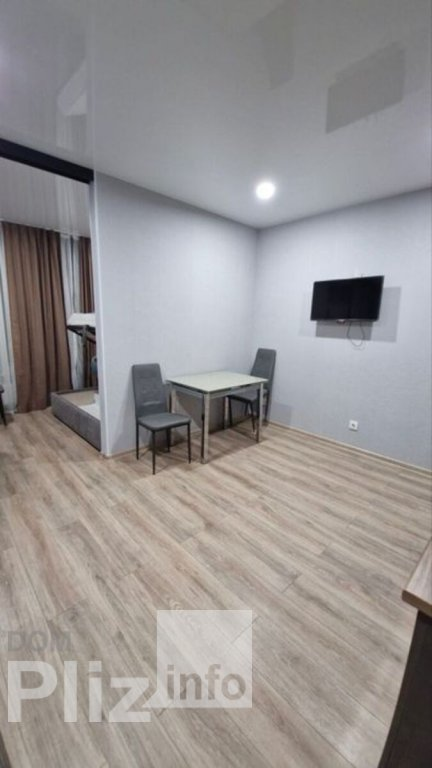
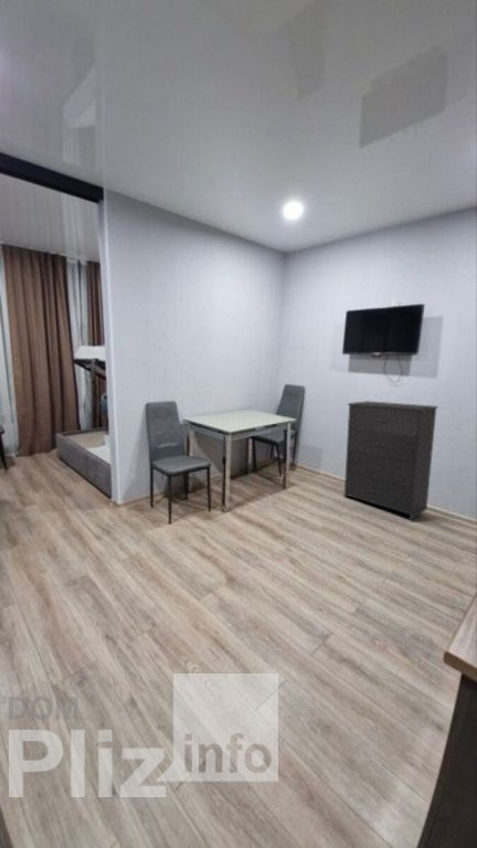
+ dresser (386, 455)
